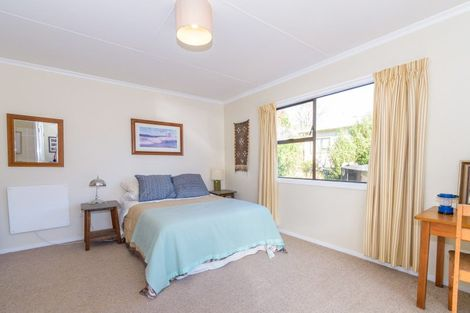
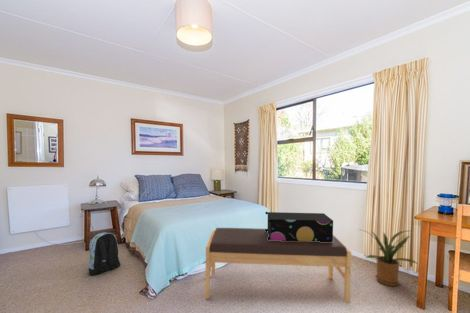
+ decorative box (297, 225)
+ bench (273, 261)
+ backpack (103, 250)
+ house plant (387, 253)
